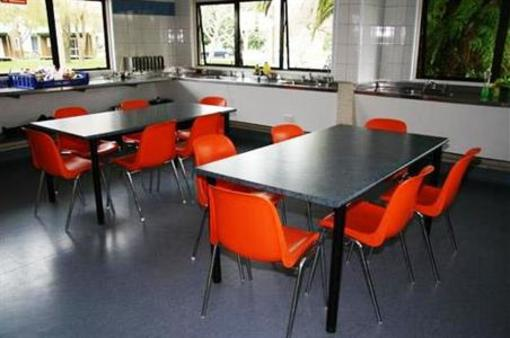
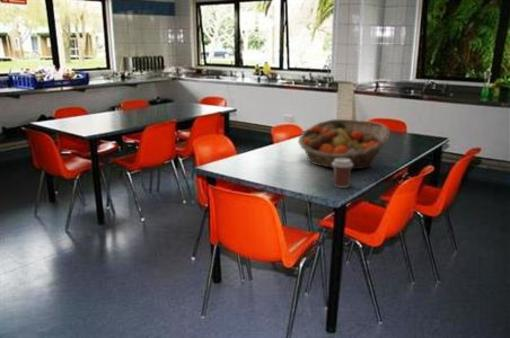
+ fruit basket (342, 143)
+ coffee cup (342, 172)
